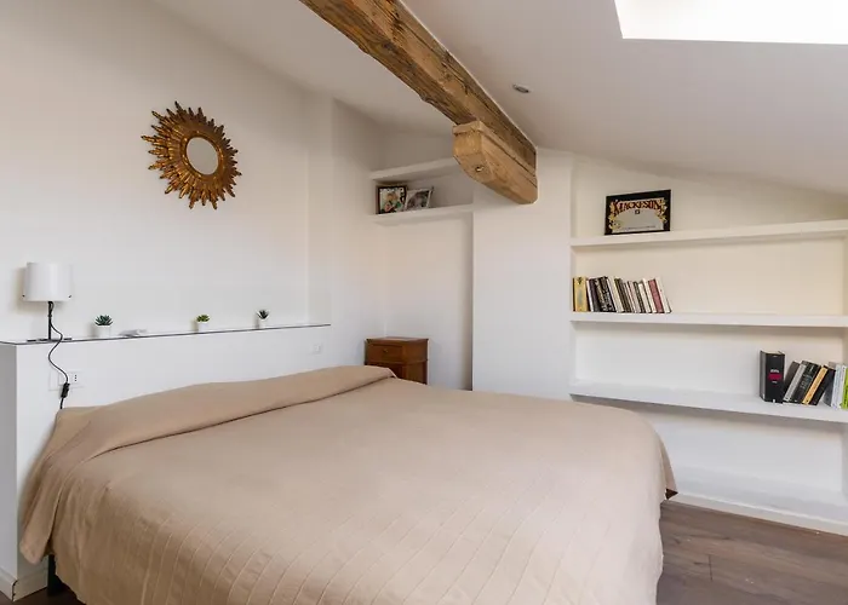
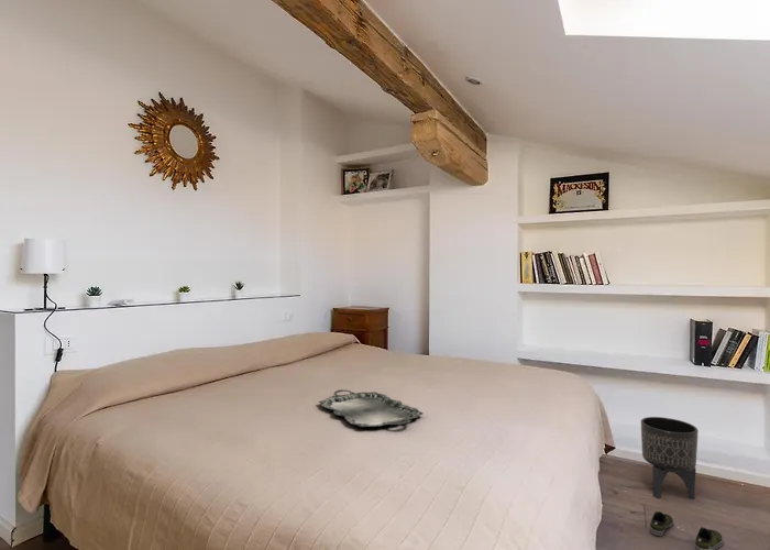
+ shoe (672, 524)
+ serving tray (369, 407)
+ planter (668, 458)
